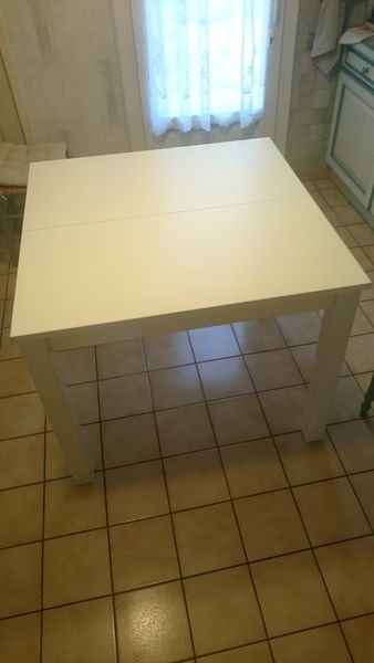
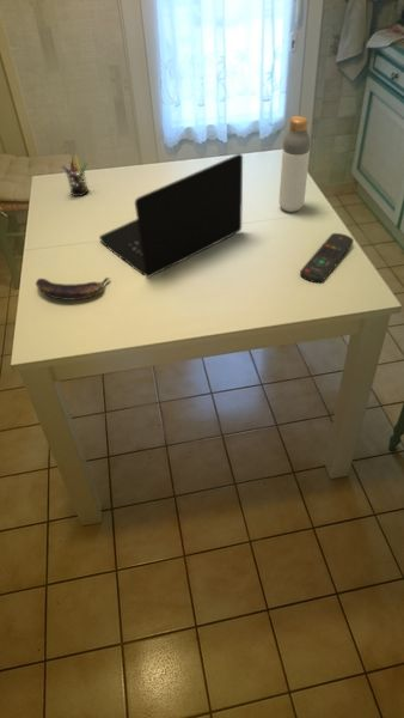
+ remote control (326, 256)
+ banana (69, 285)
+ pen holder (78, 175)
+ bottle (294, 165)
+ laptop (166, 199)
